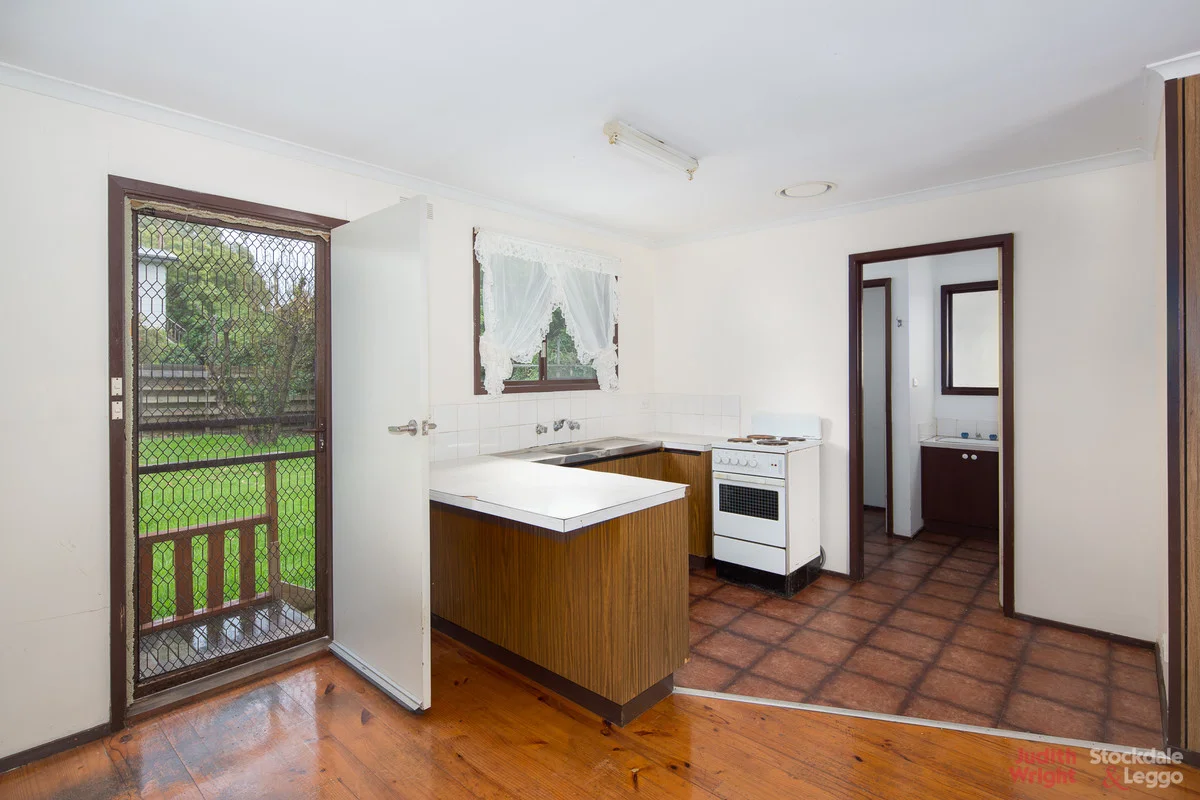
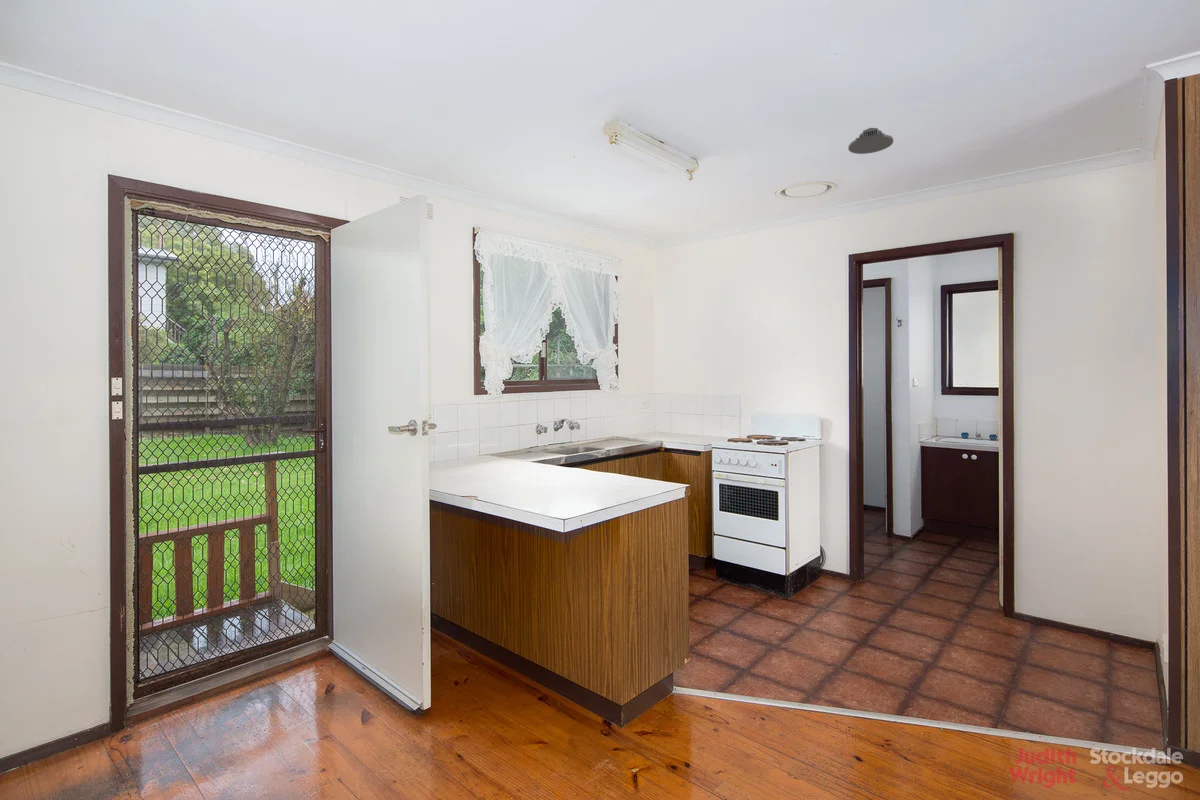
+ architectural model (870, 136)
